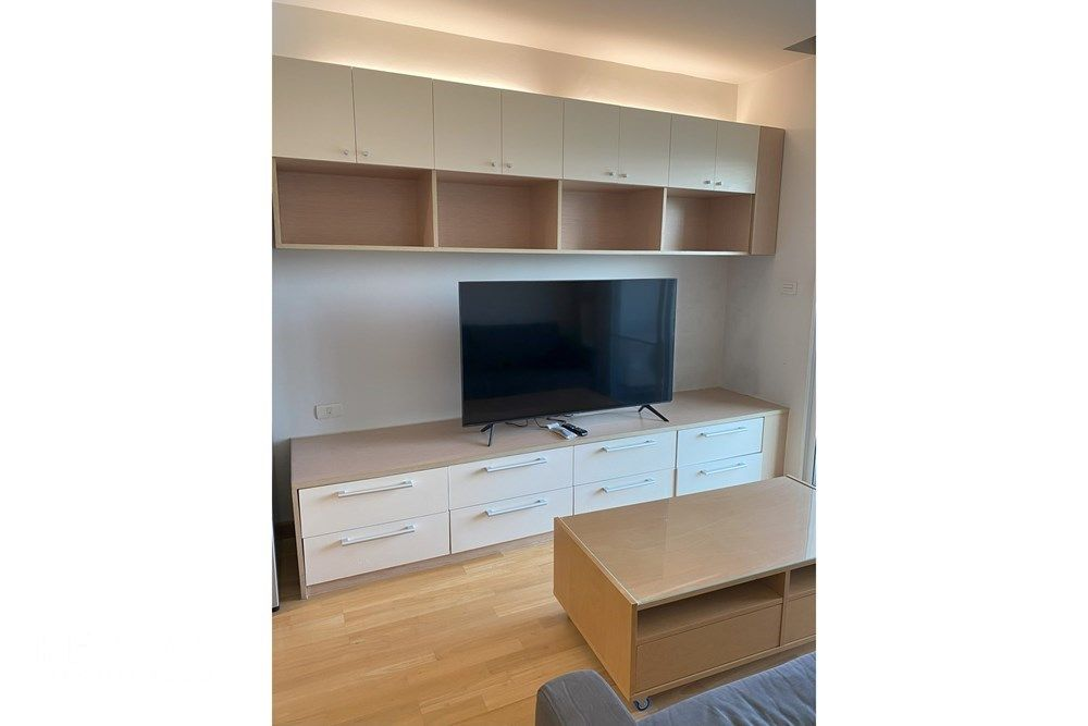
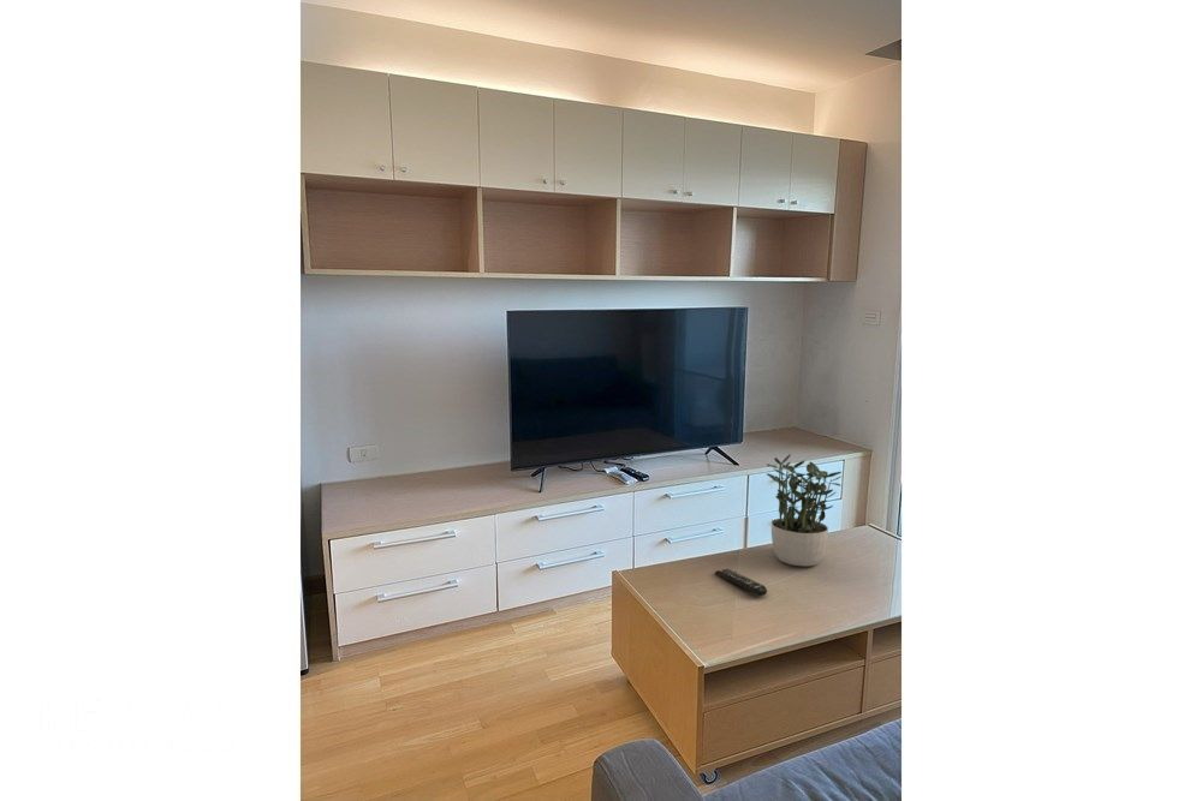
+ potted plant (802, 506)
+ remote control (739, 580)
